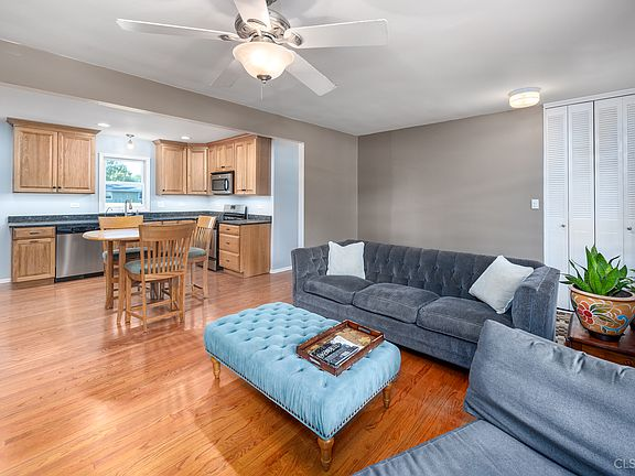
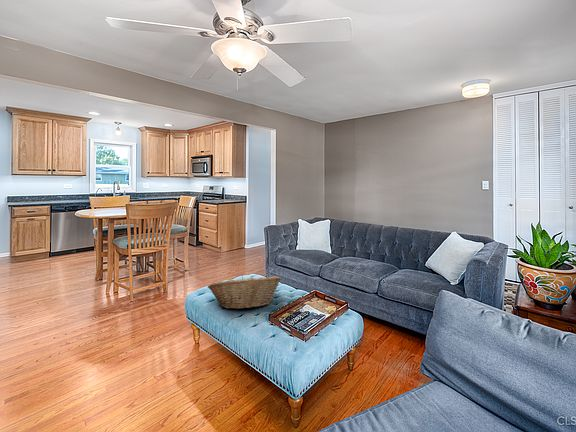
+ fruit basket (245, 288)
